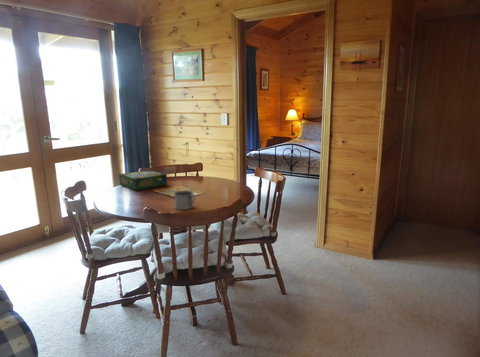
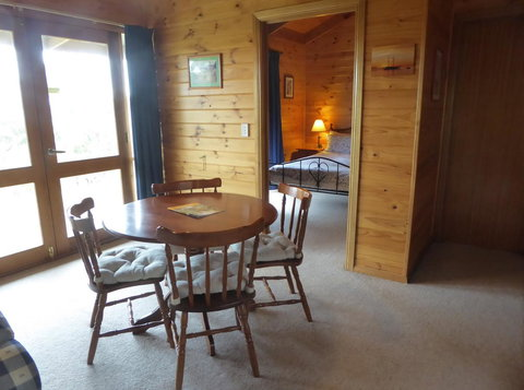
- board game (143, 179)
- mug (185, 200)
